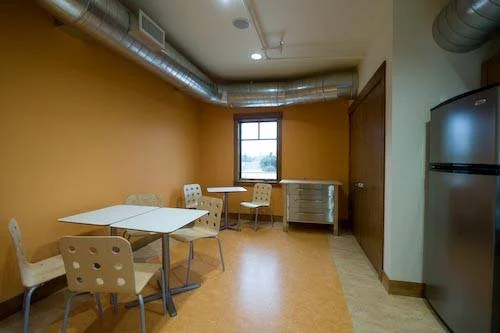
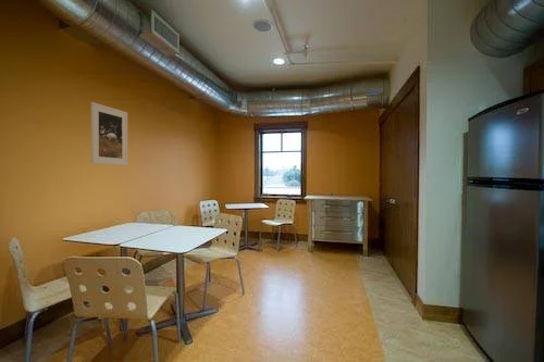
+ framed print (110, 136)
